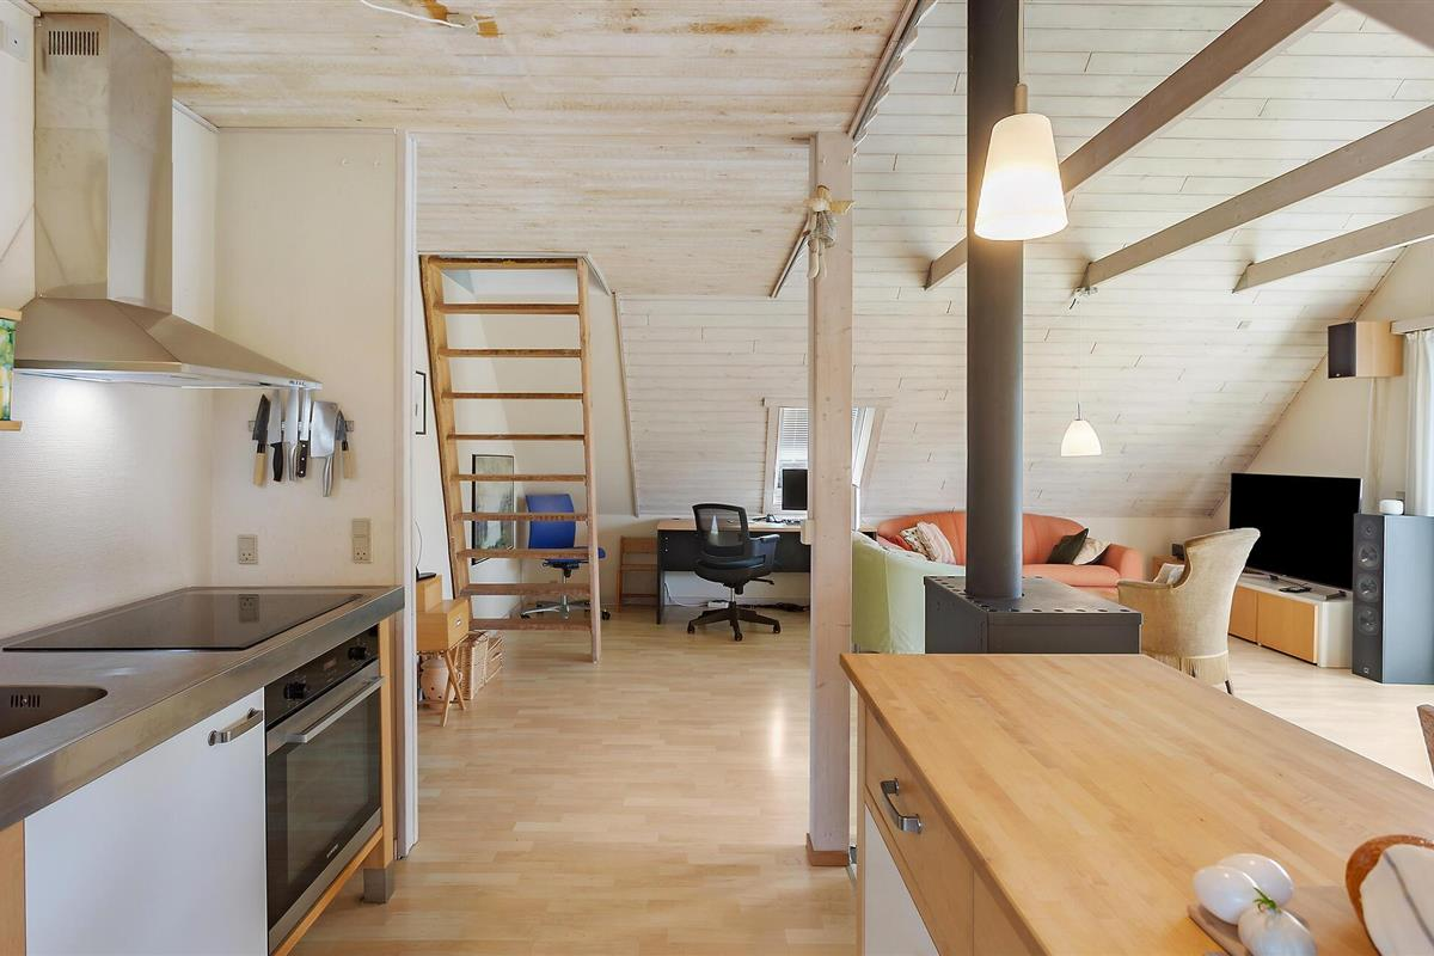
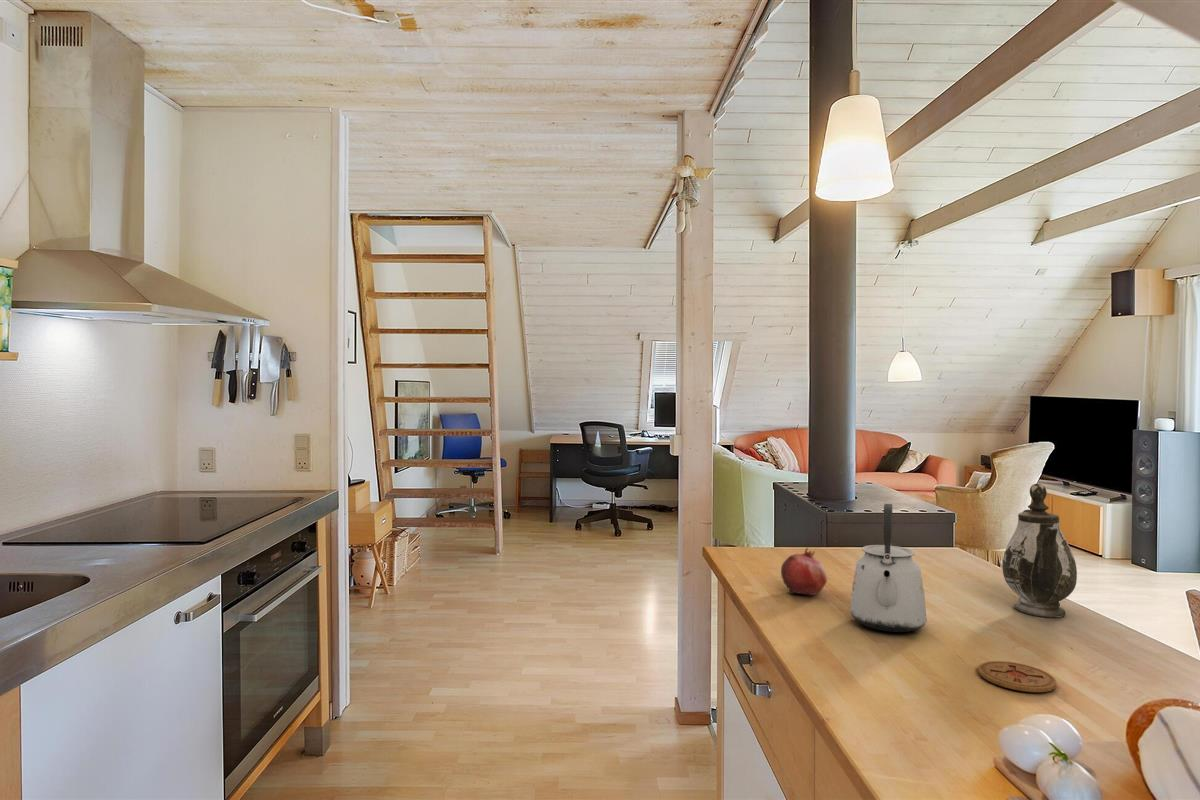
+ fruit (803, 569)
+ teapot (1039, 548)
+ kettle (887, 568)
+ coaster (1016, 676)
